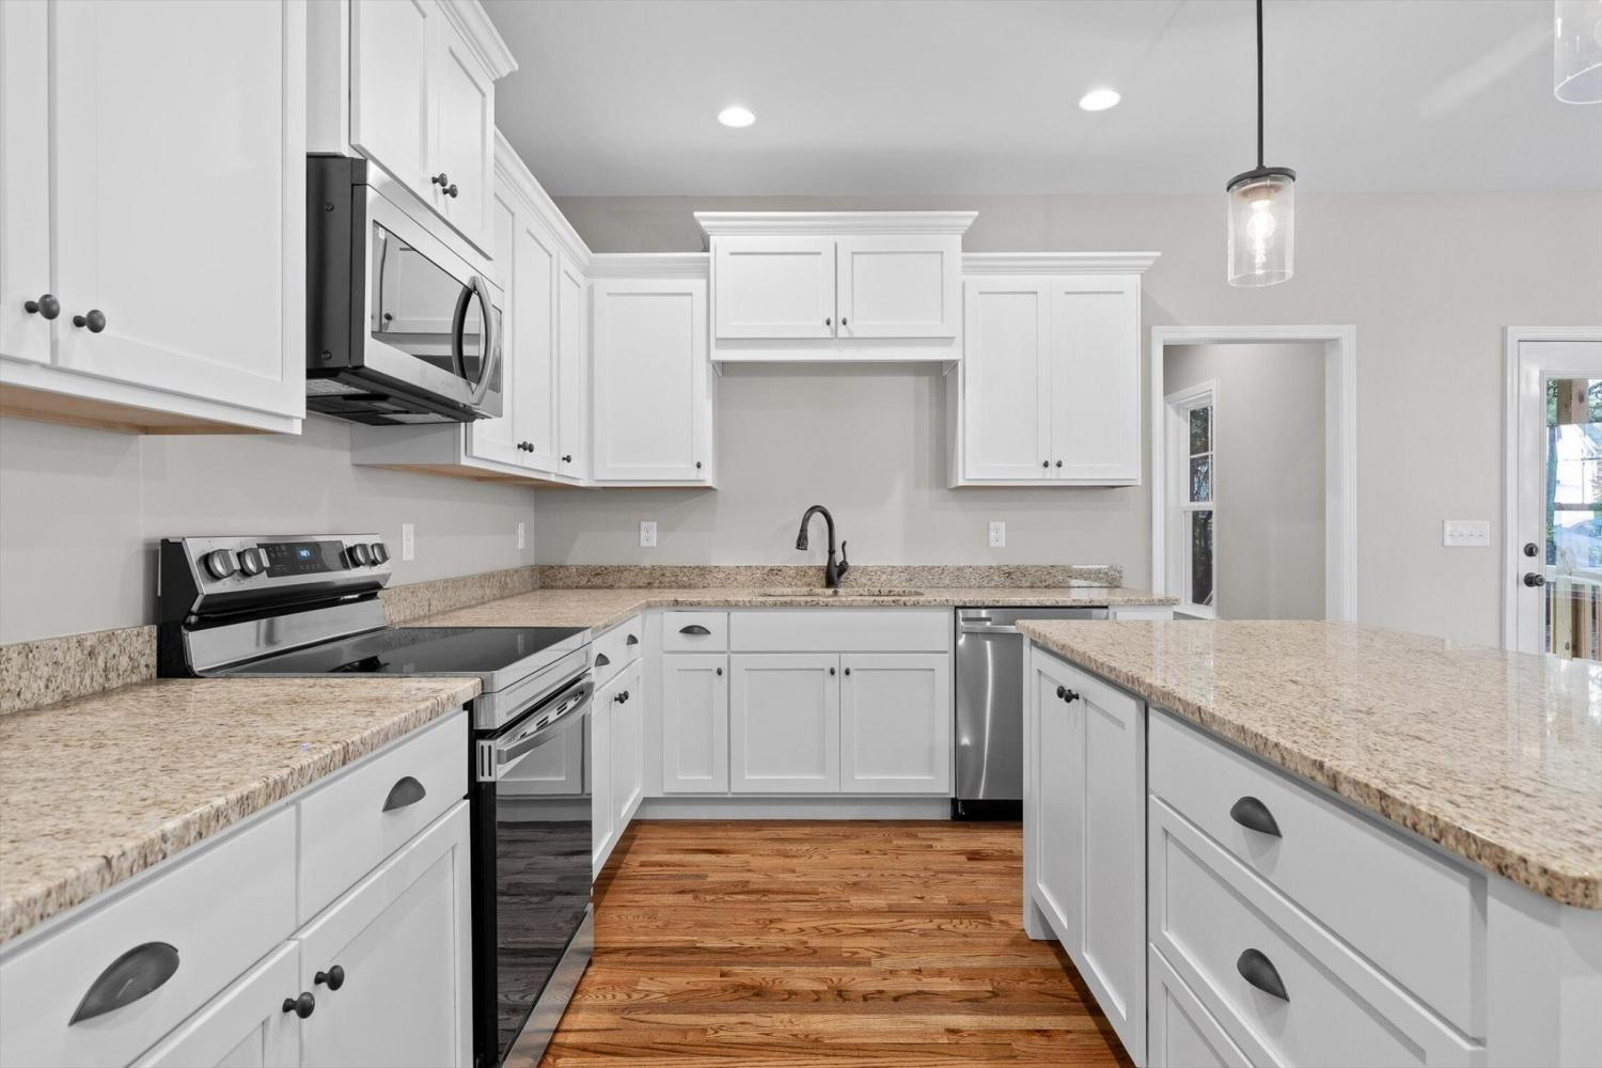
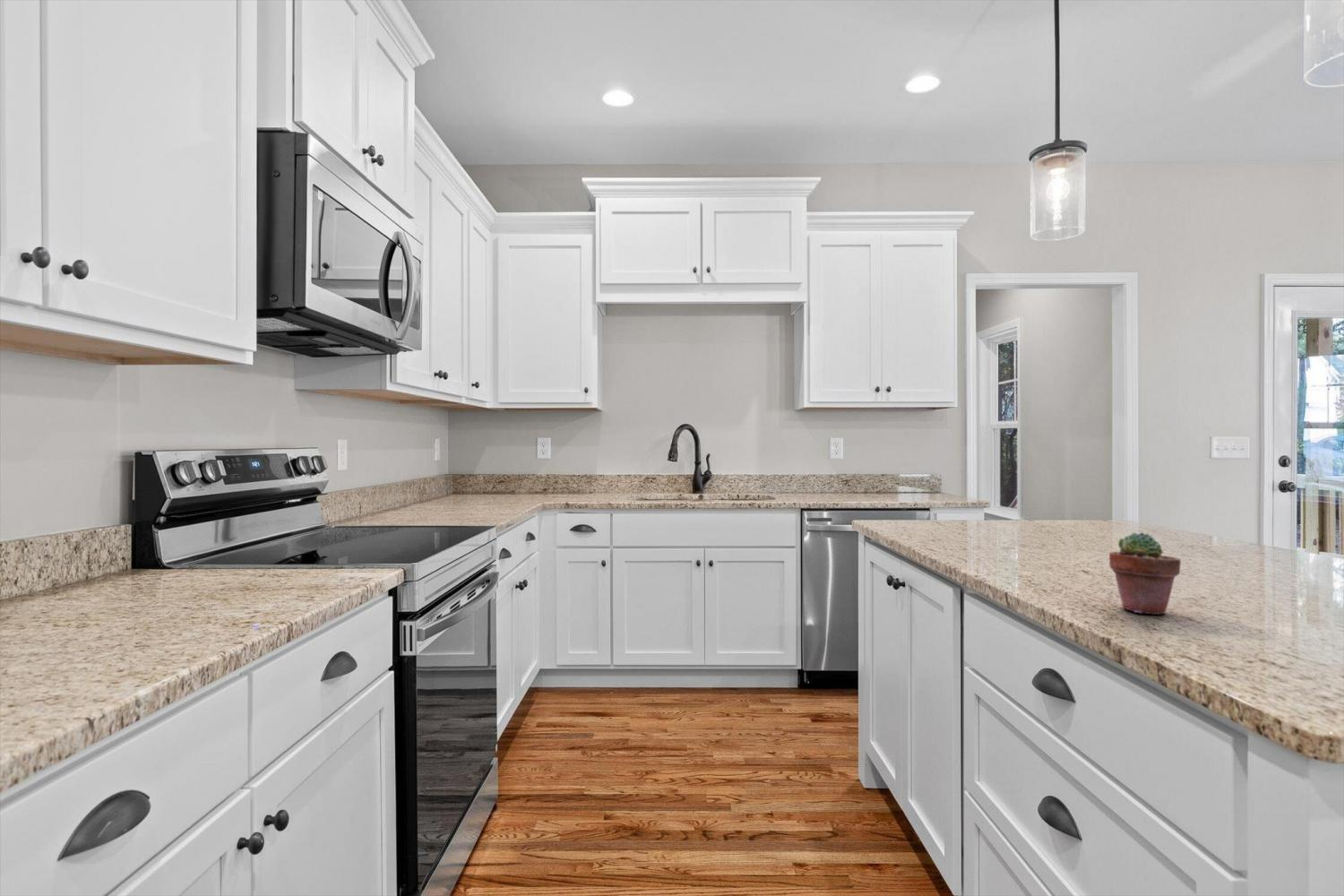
+ potted succulent (1143, 571)
